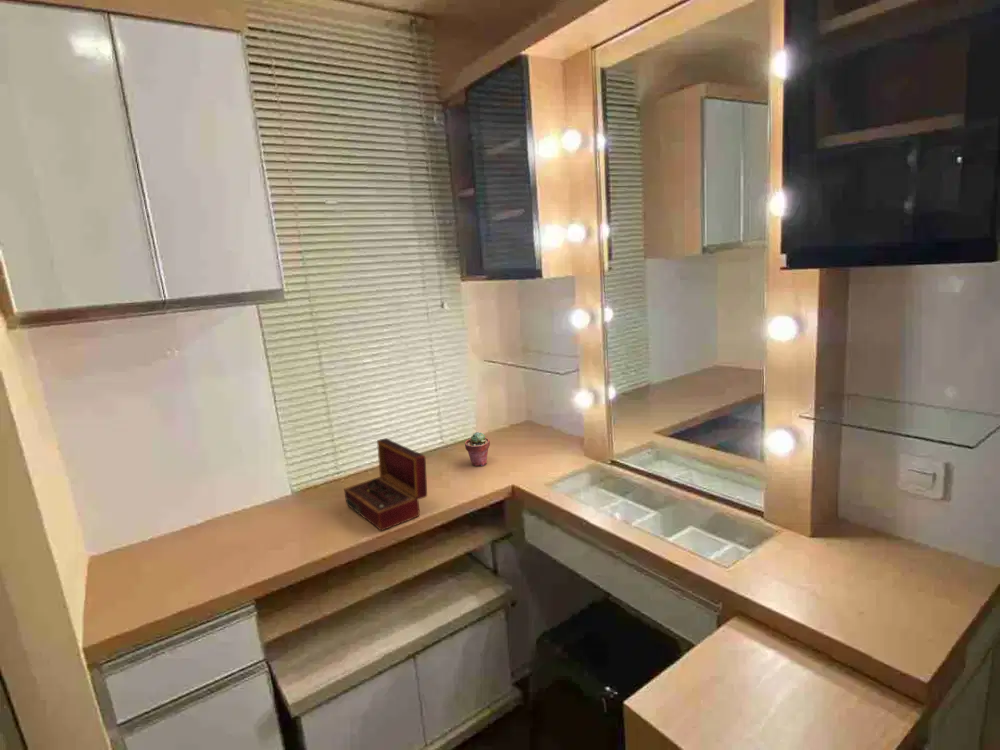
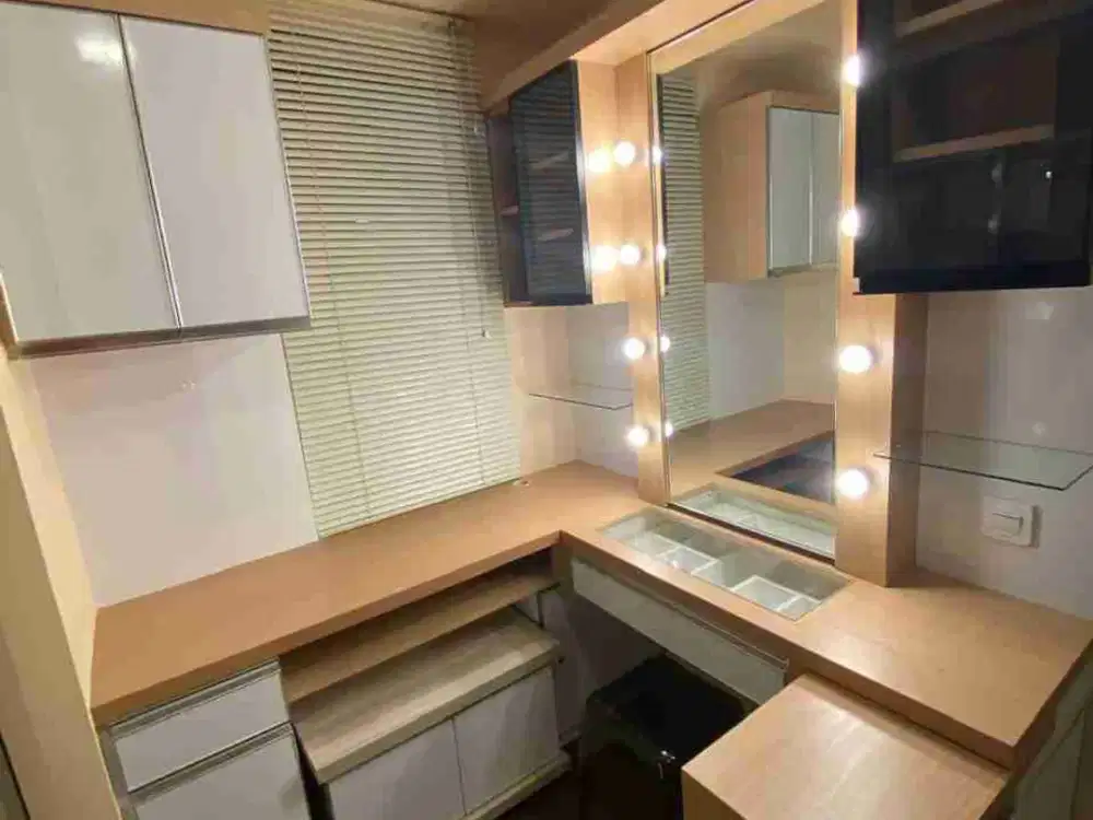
- wooden box (383, 480)
- potted succulent (477, 447)
